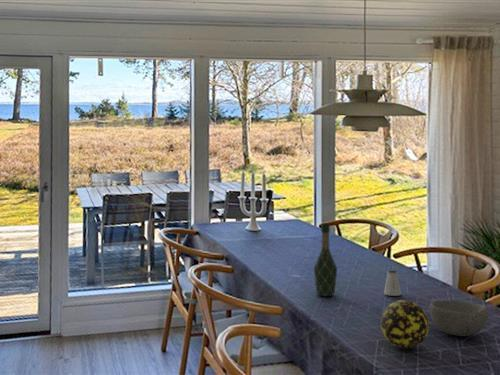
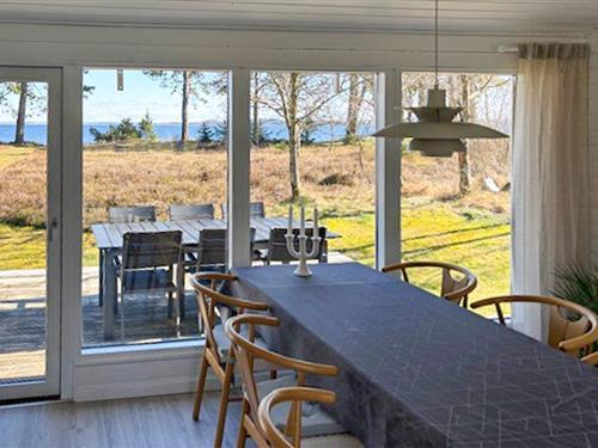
- bowl (458, 319)
- decorative ball (404, 324)
- saltshaker (392, 282)
- wine bottle (325, 259)
